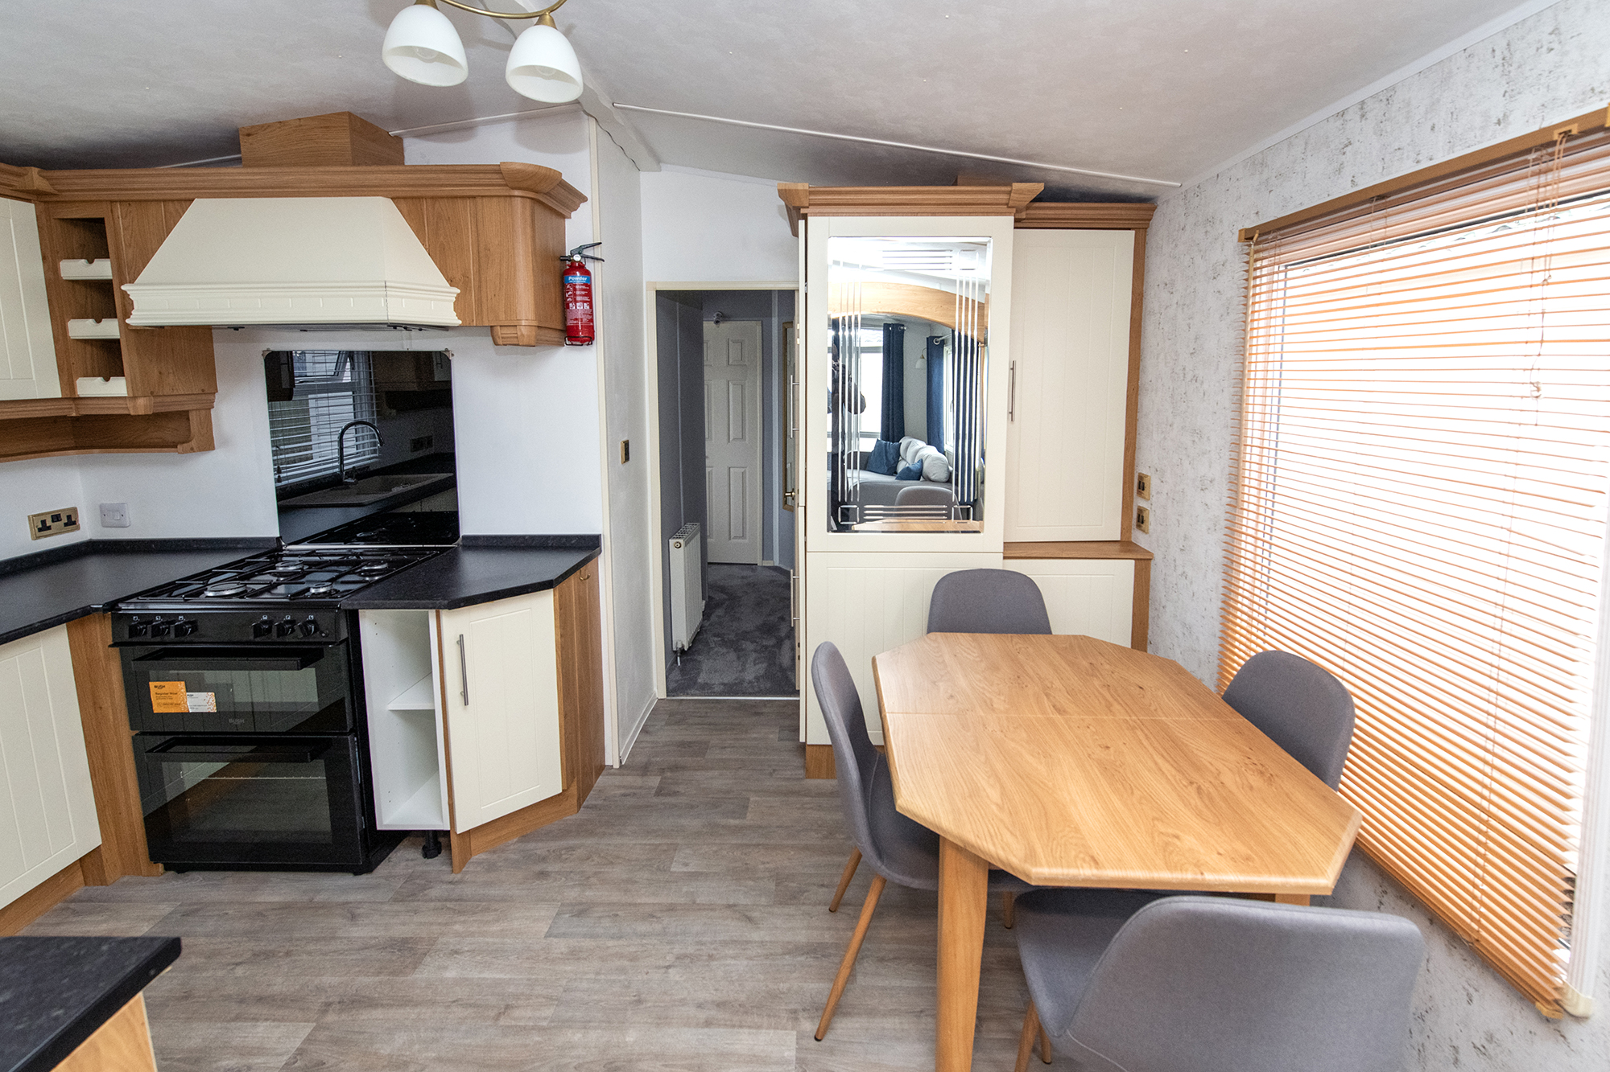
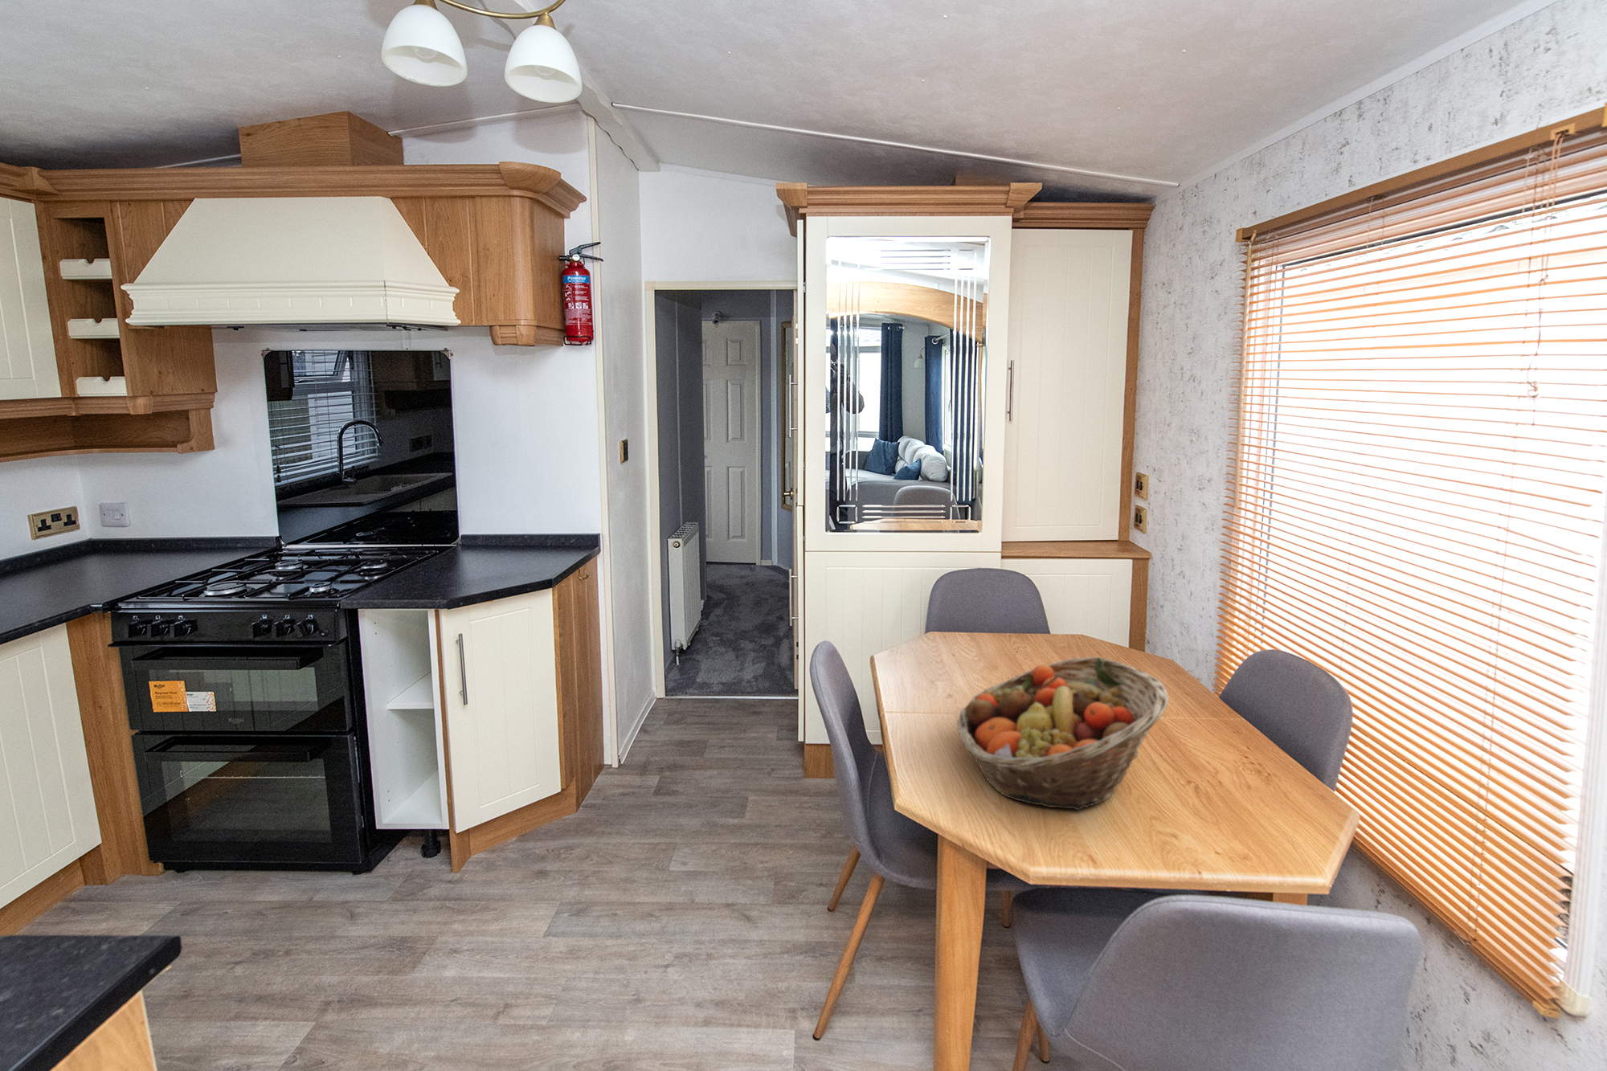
+ fruit basket (1056, 724)
